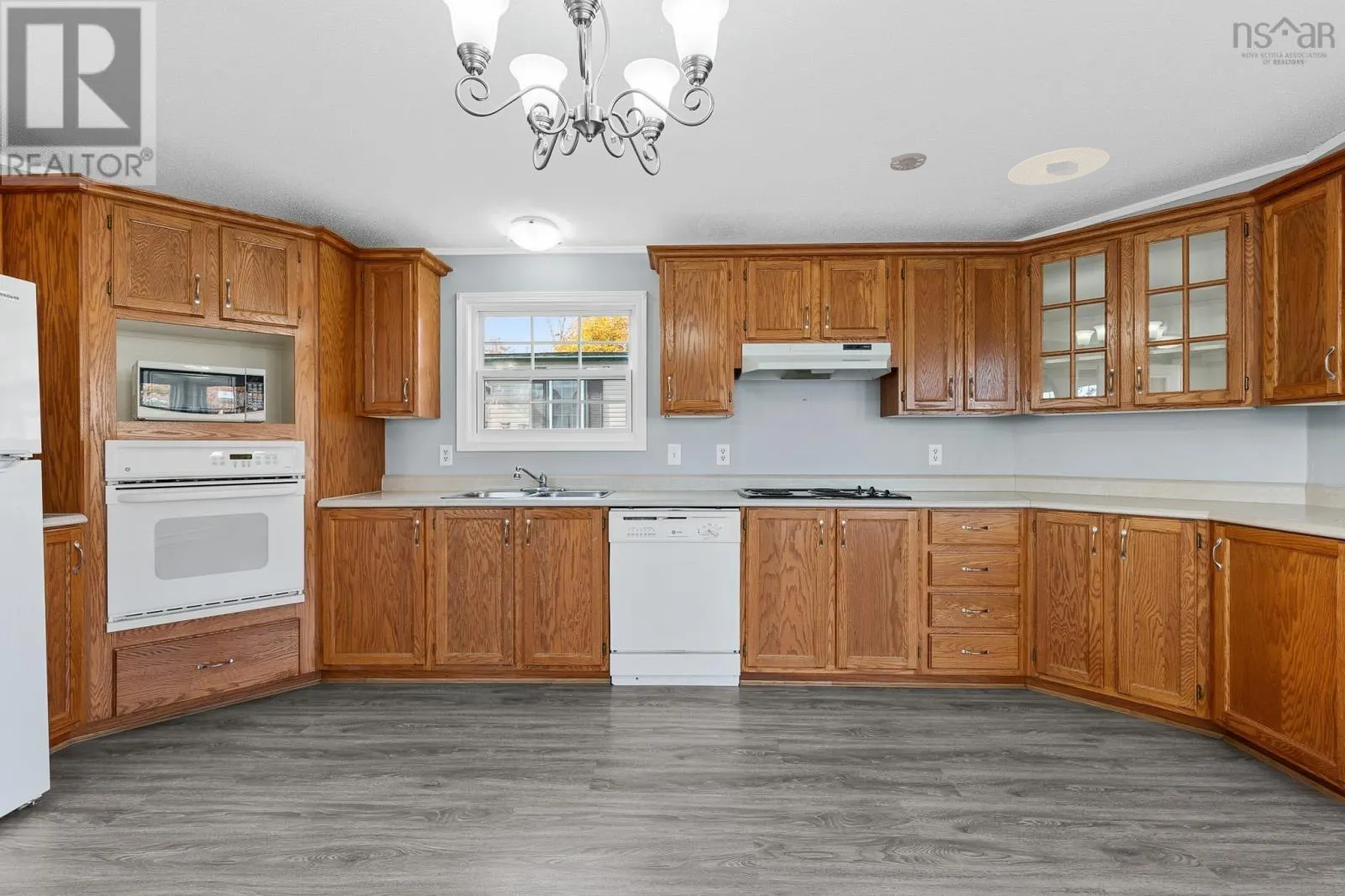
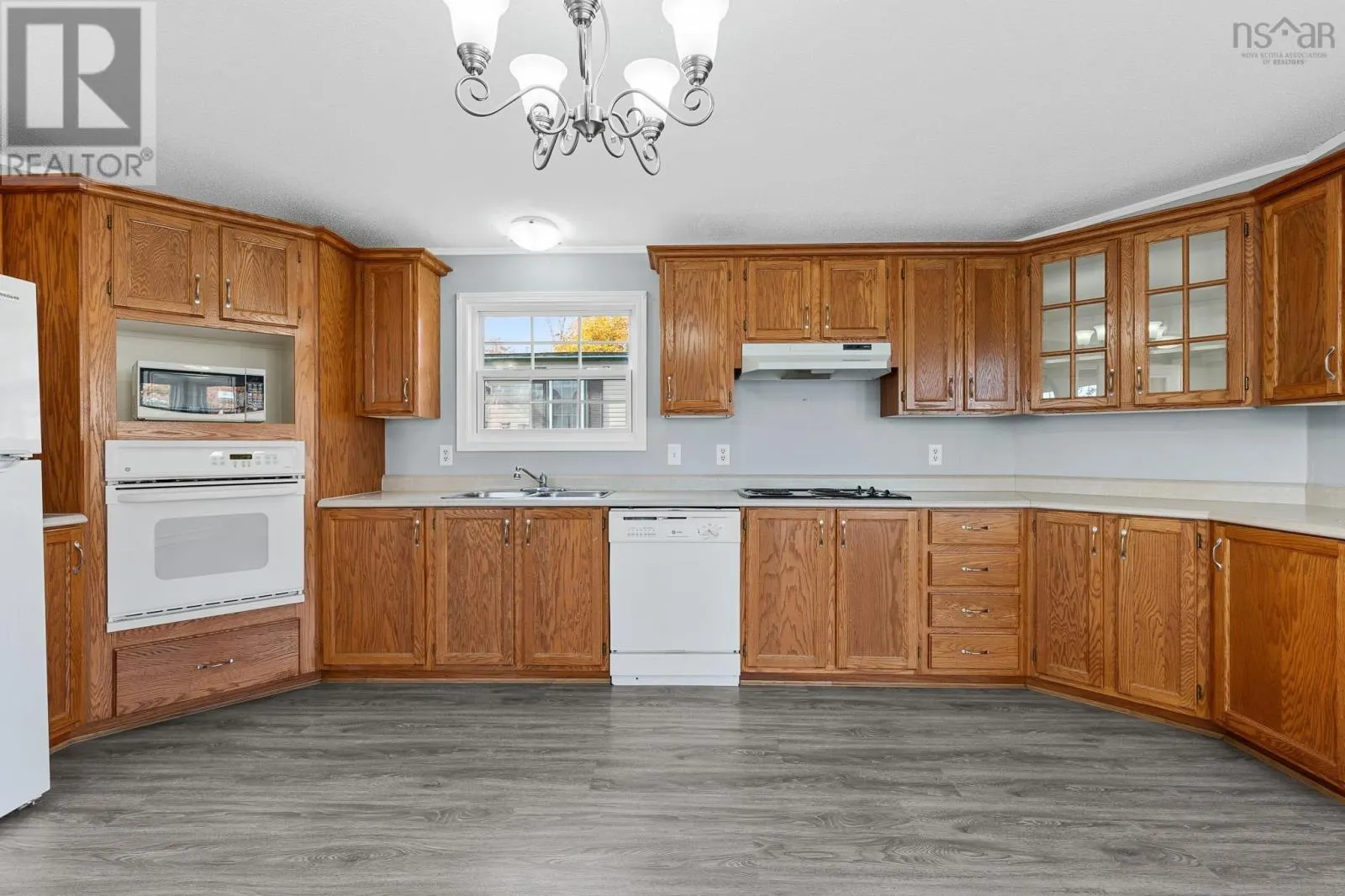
- recessed light (1057, 163)
- smoke detector (908, 163)
